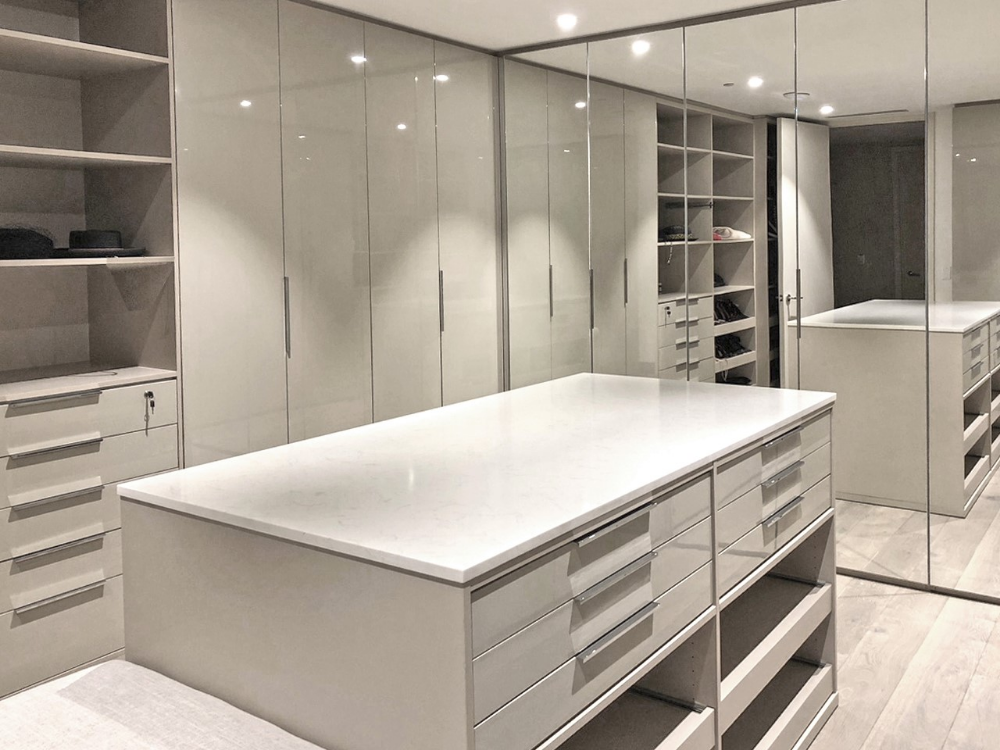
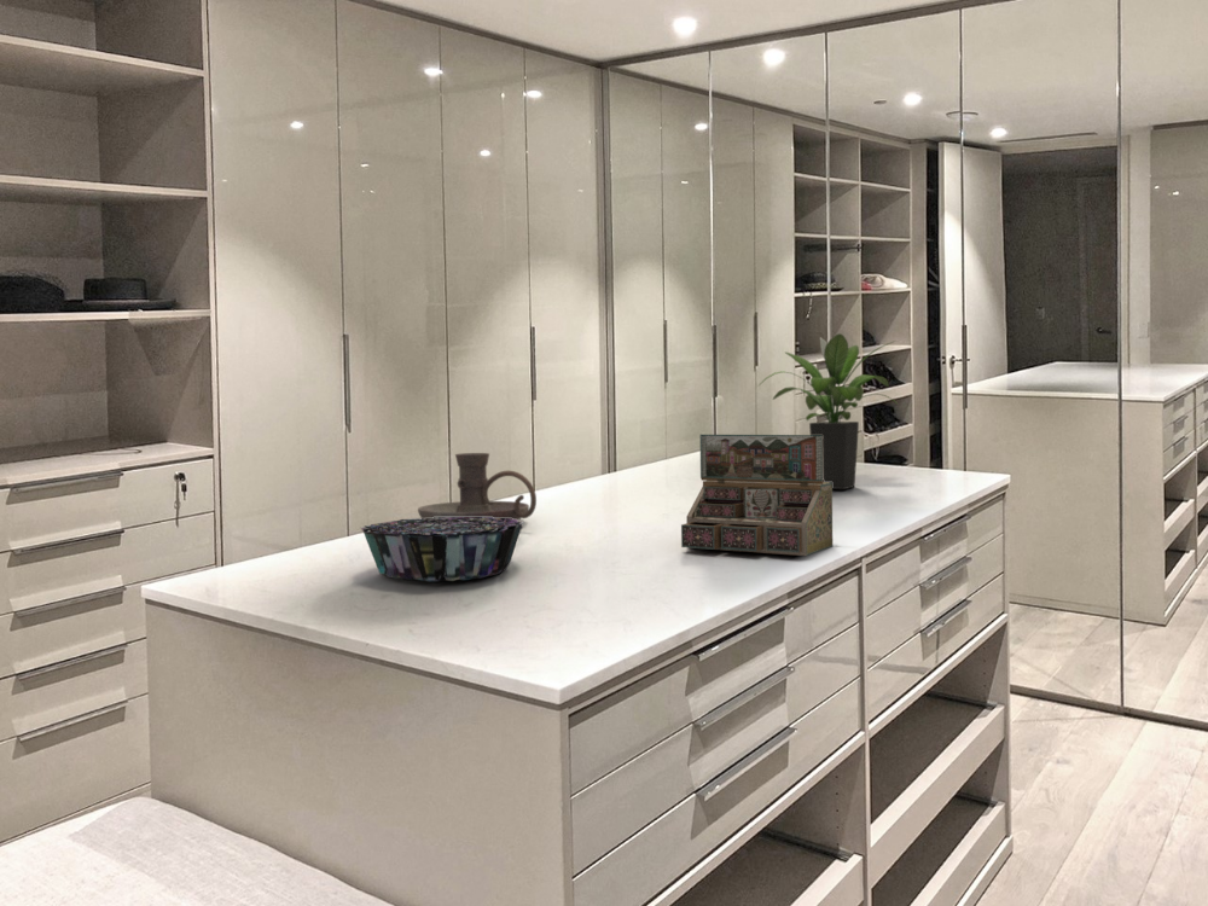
+ candle holder (482, 490)
+ potted plant (832, 412)
+ decorative bowl (442, 548)
+ jewelry box (754, 492)
